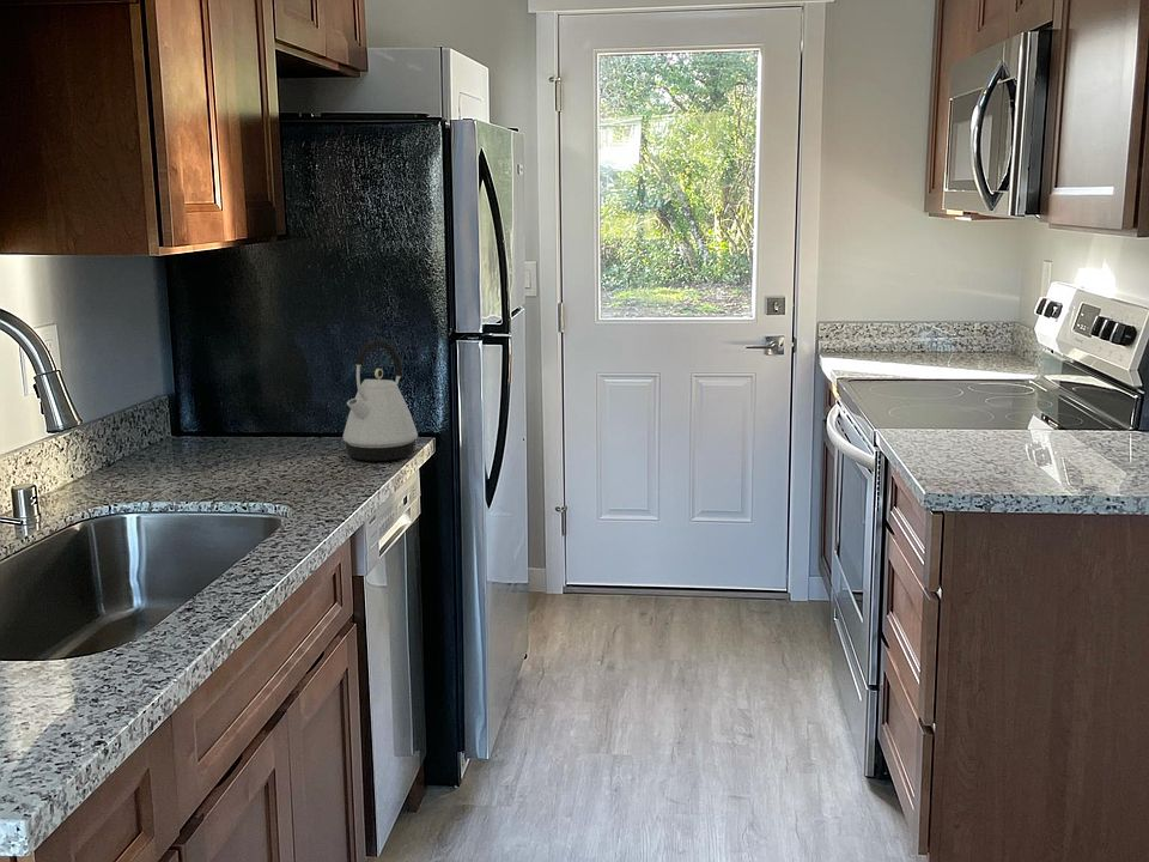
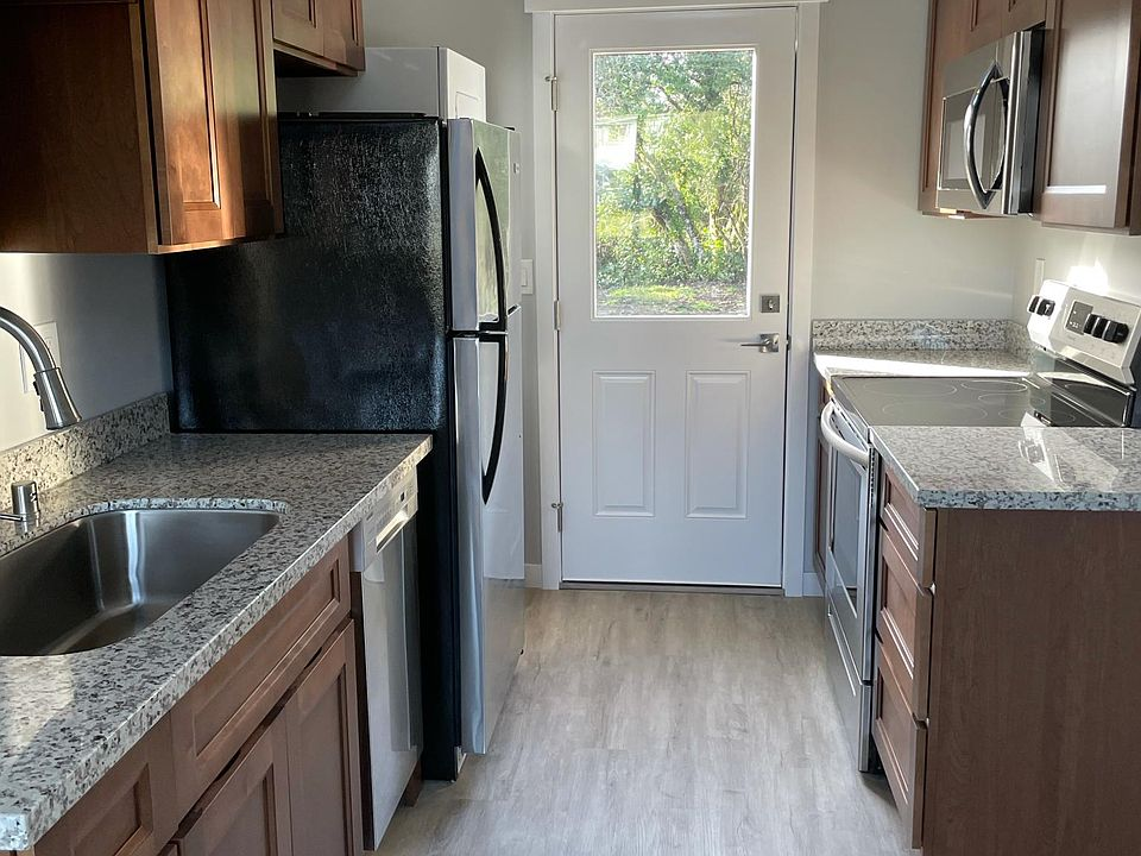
- kettle (377, 397)
